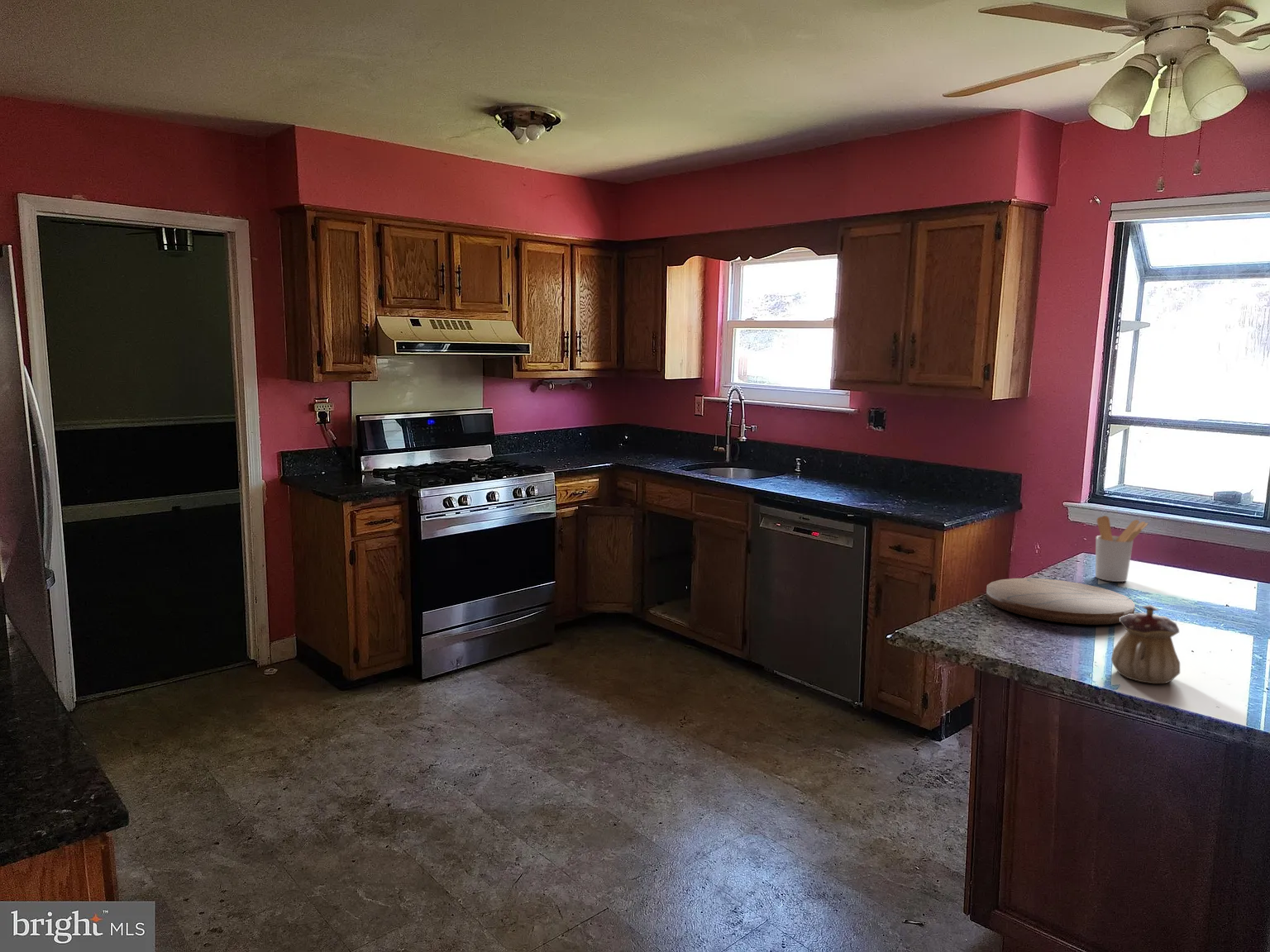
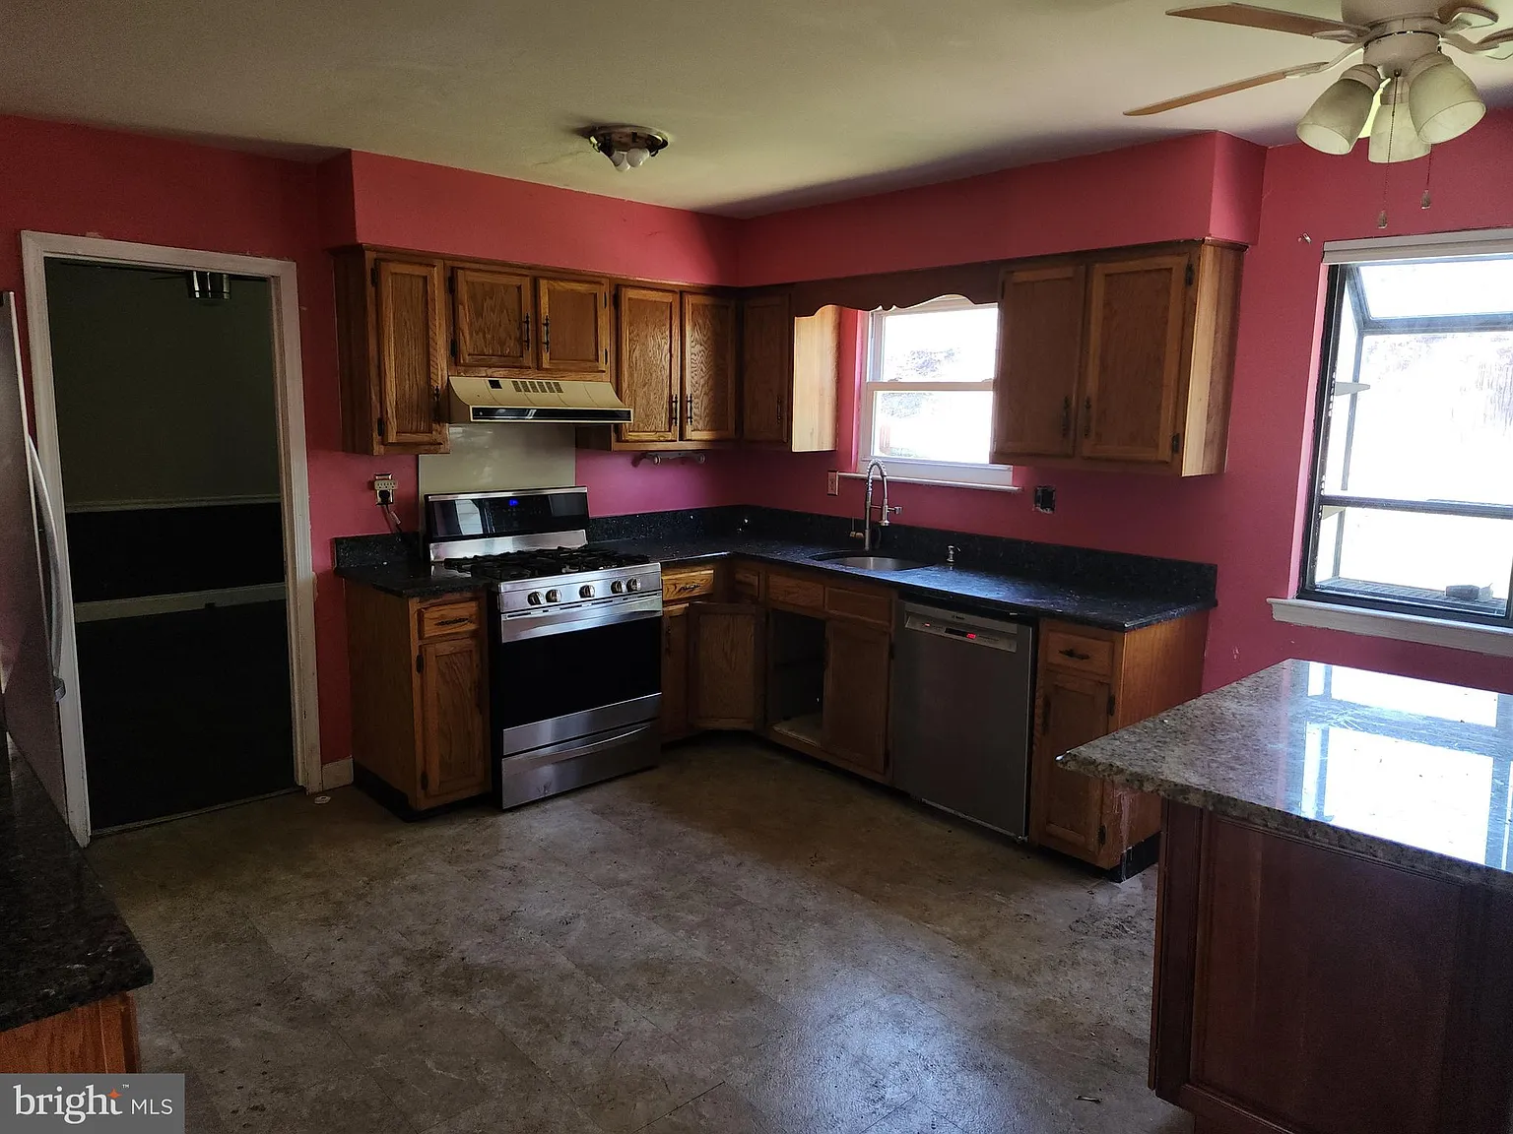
- teapot (1146, 640)
- utensil holder (1120, 548)
- cutting board (1058, 599)
